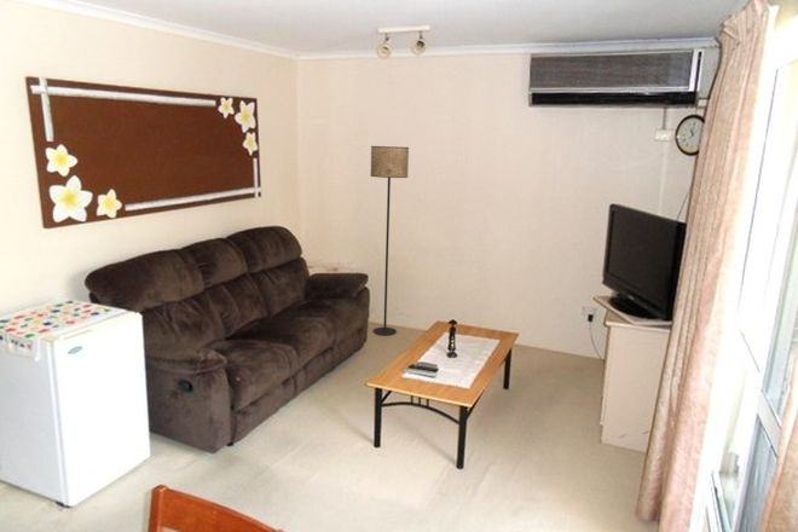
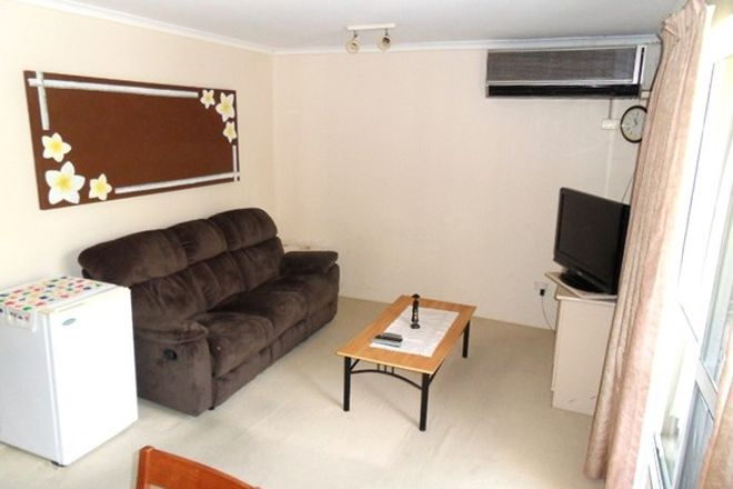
- floor lamp (387, 242)
